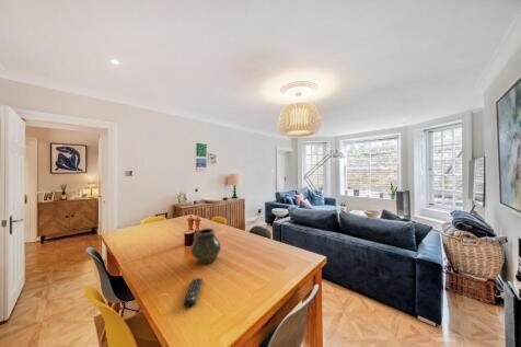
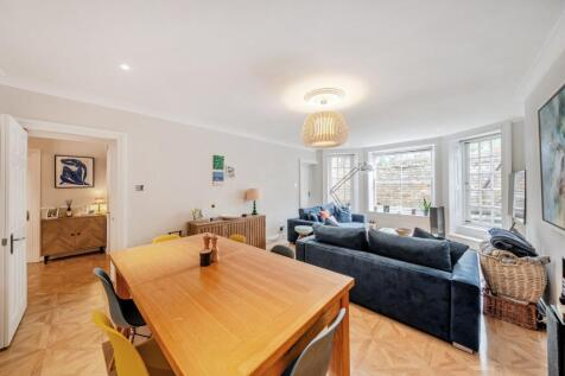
- remote control (194, 290)
- vase (206, 245)
